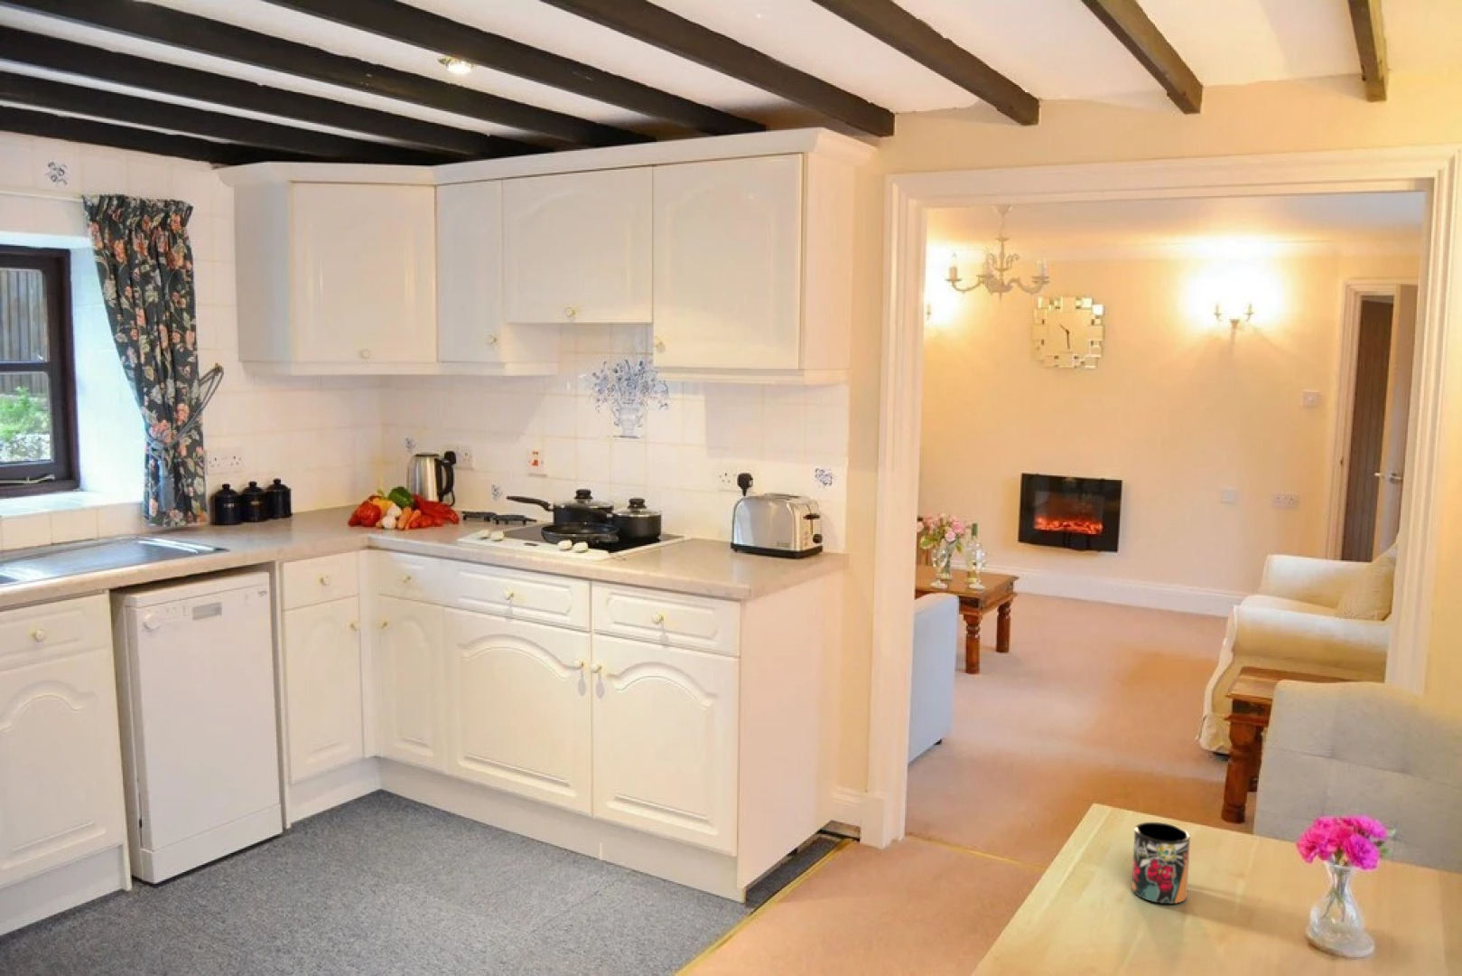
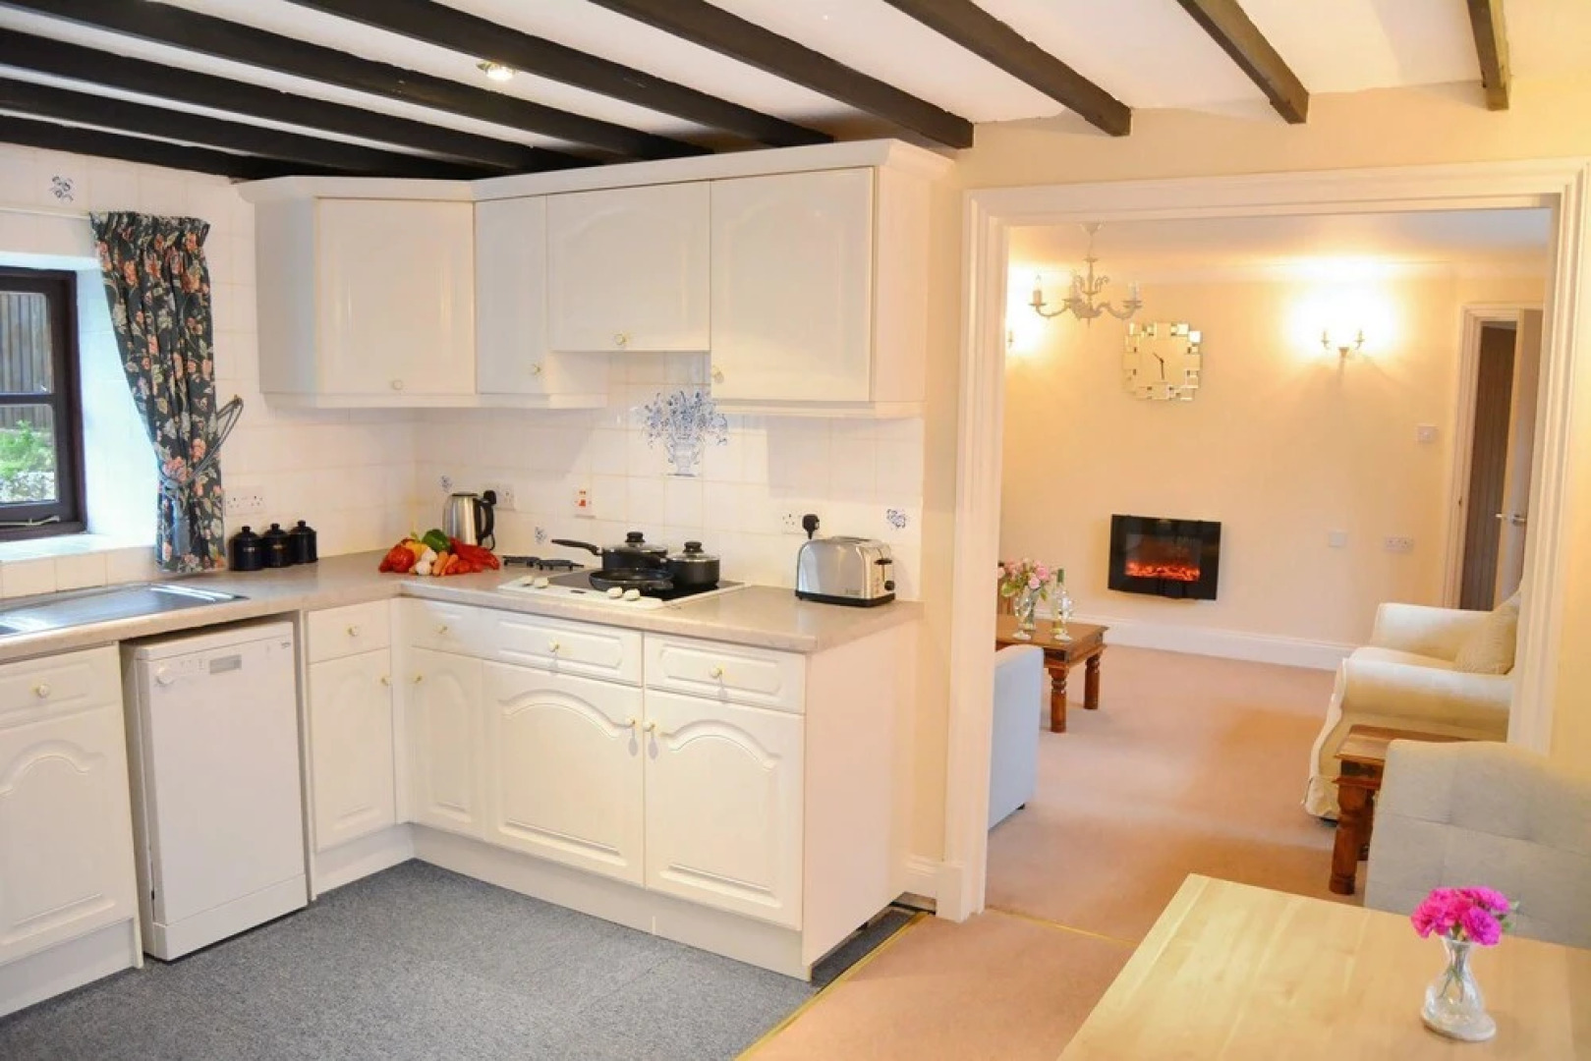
- mug (1155, 856)
